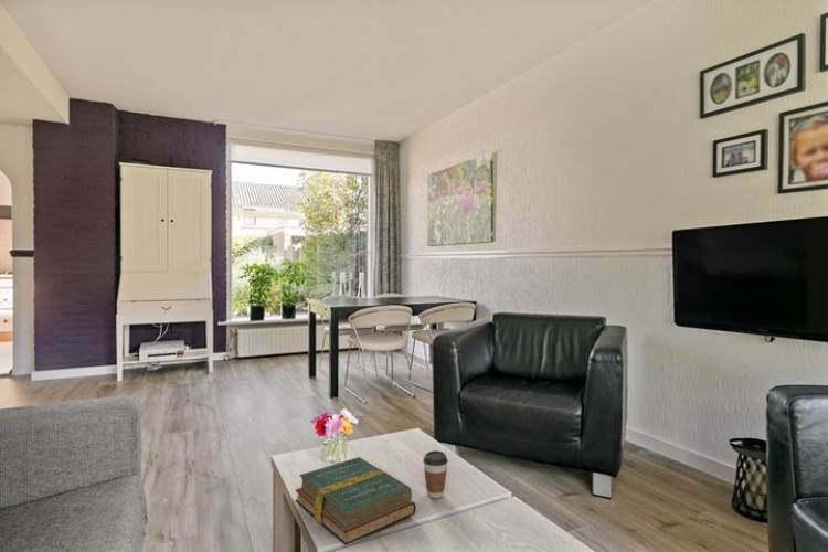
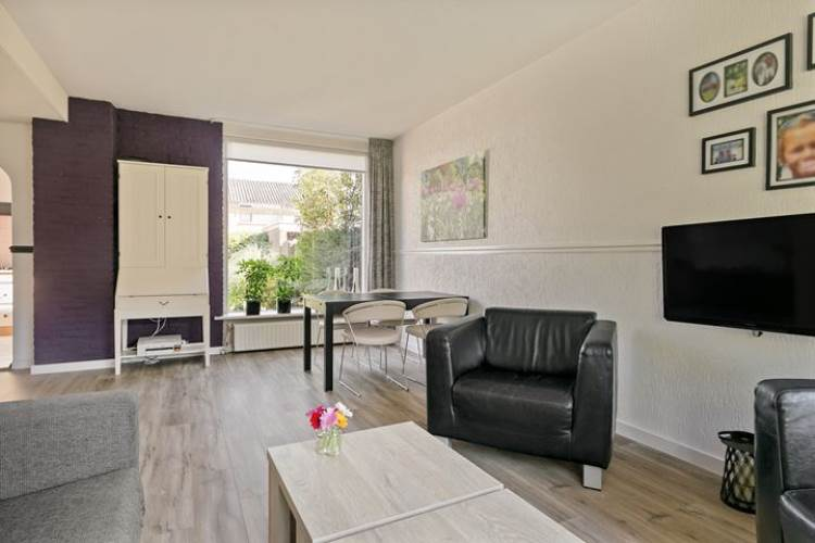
- hardback book (353, 493)
- coffee cup (435, 475)
